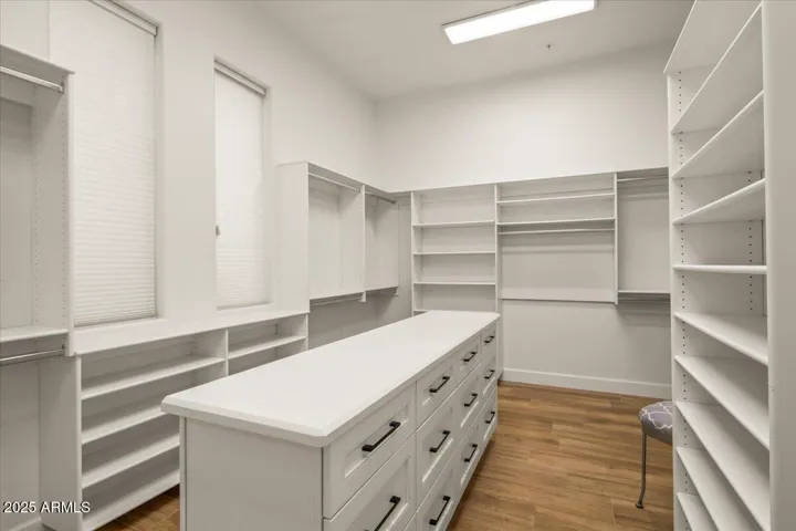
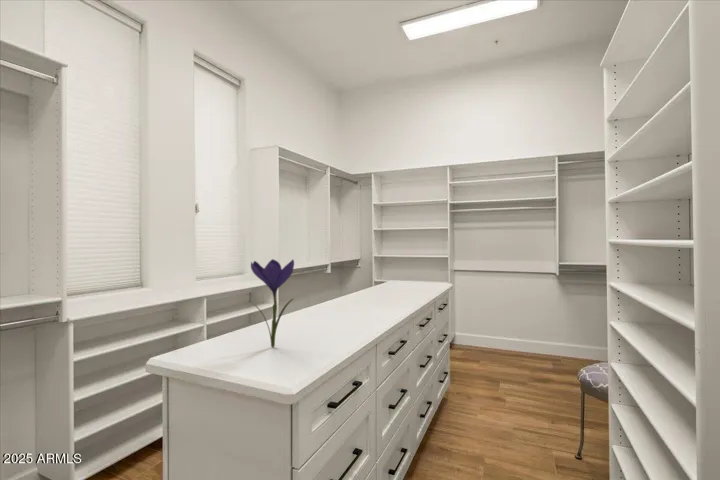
+ flower (275, 303)
